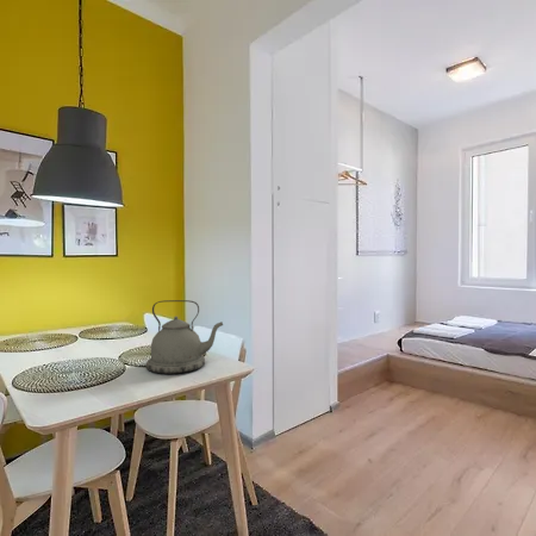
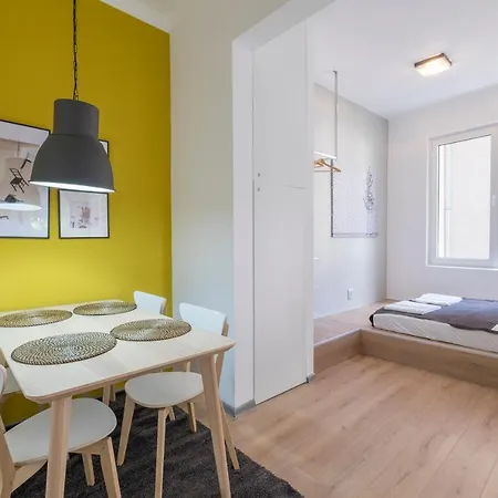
- kettle (180, 332)
